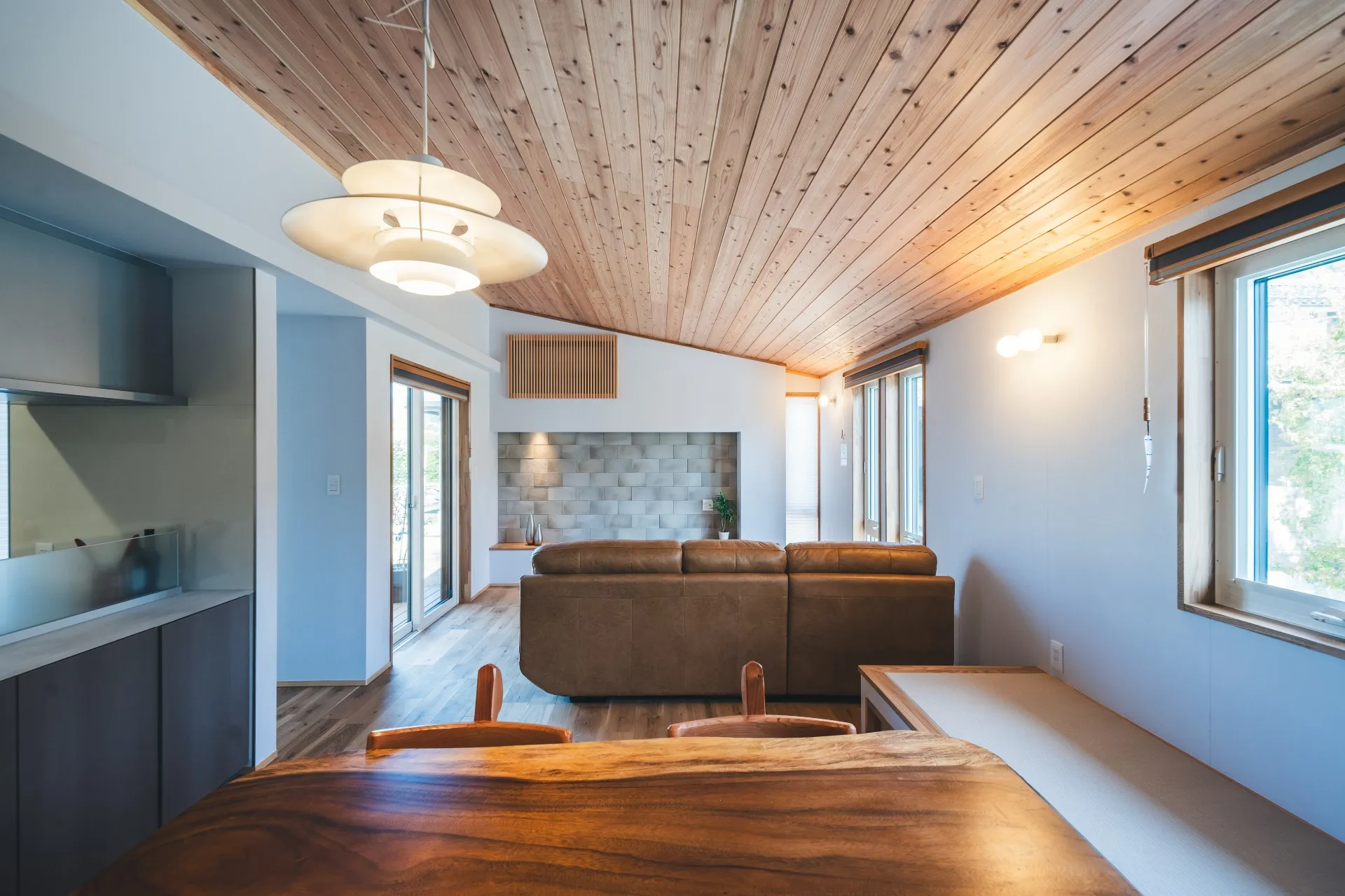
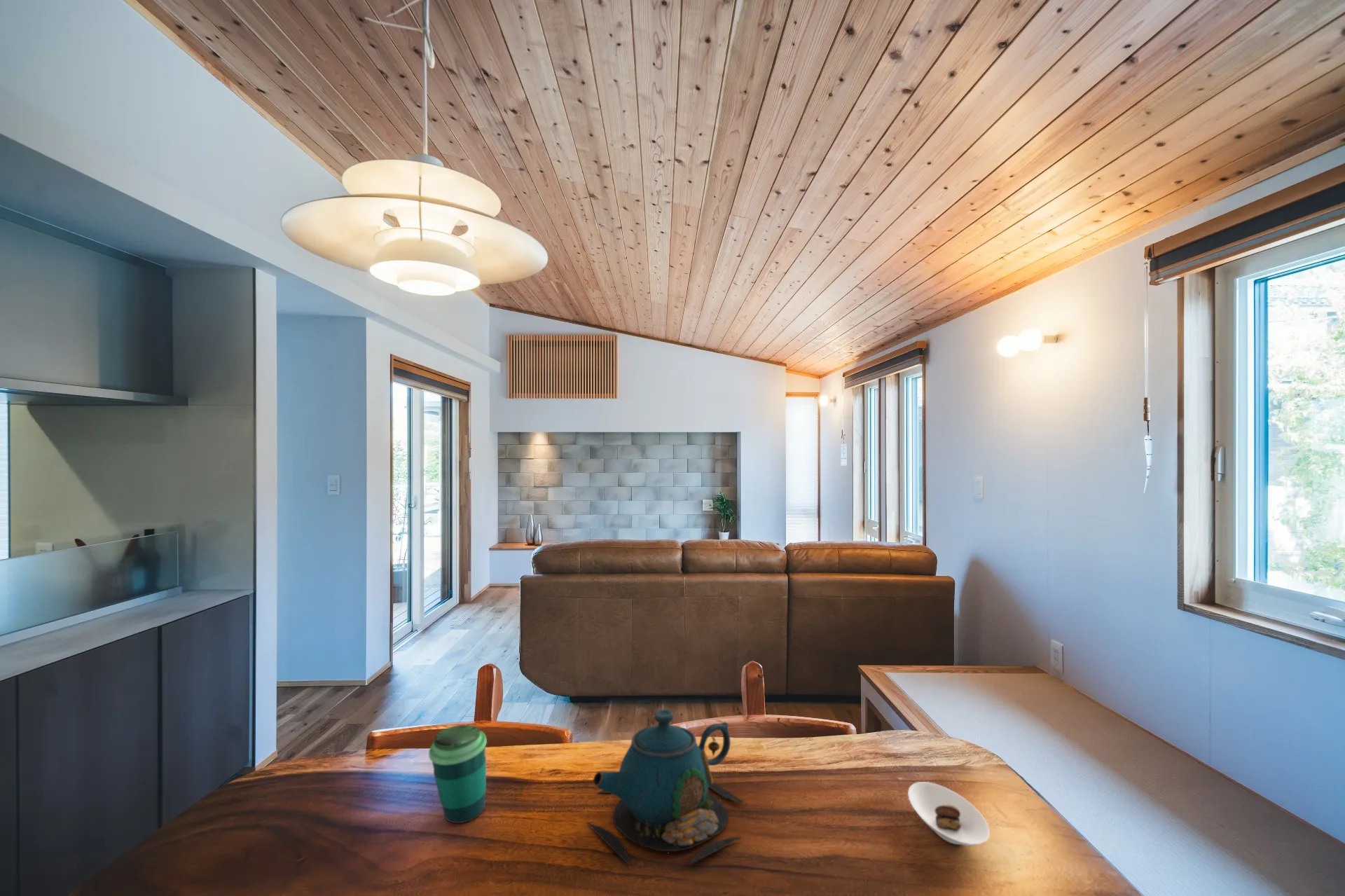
+ cup (458, 774)
+ teapot (670, 763)
+ saucer (946, 818)
